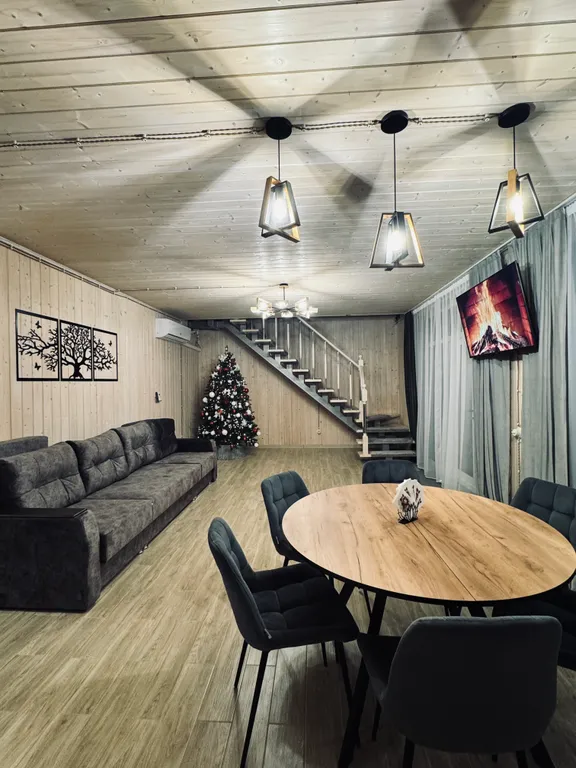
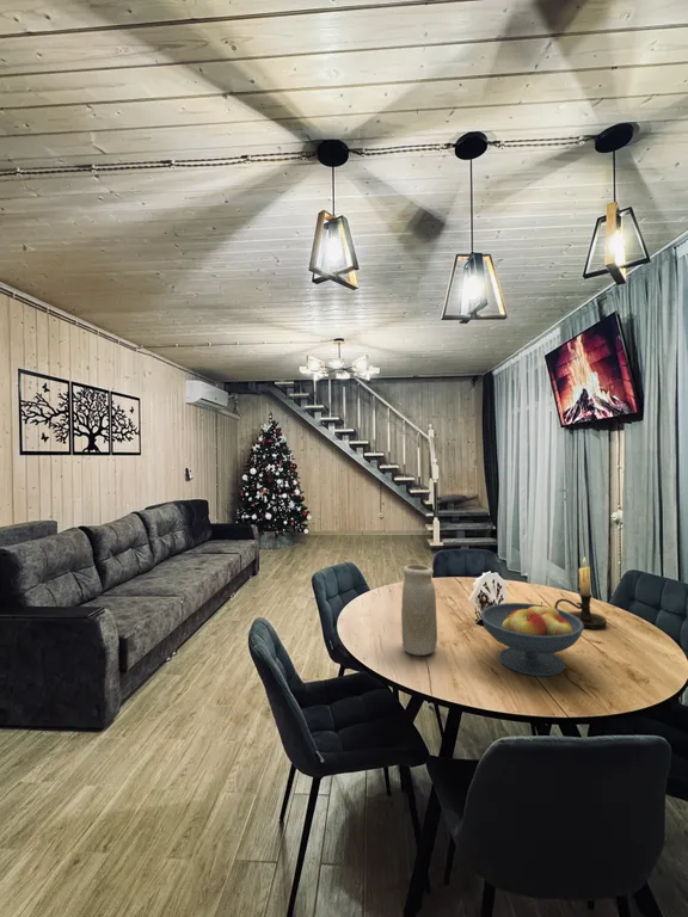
+ vase (418, 608)
+ candle holder (578, 587)
+ fruit bowl (529, 632)
